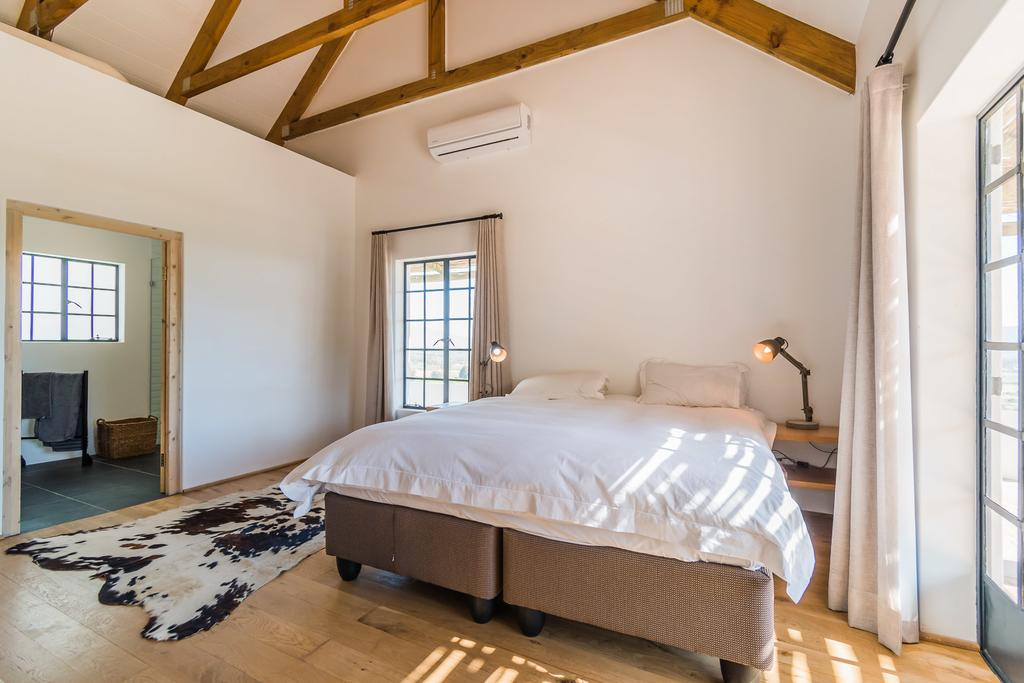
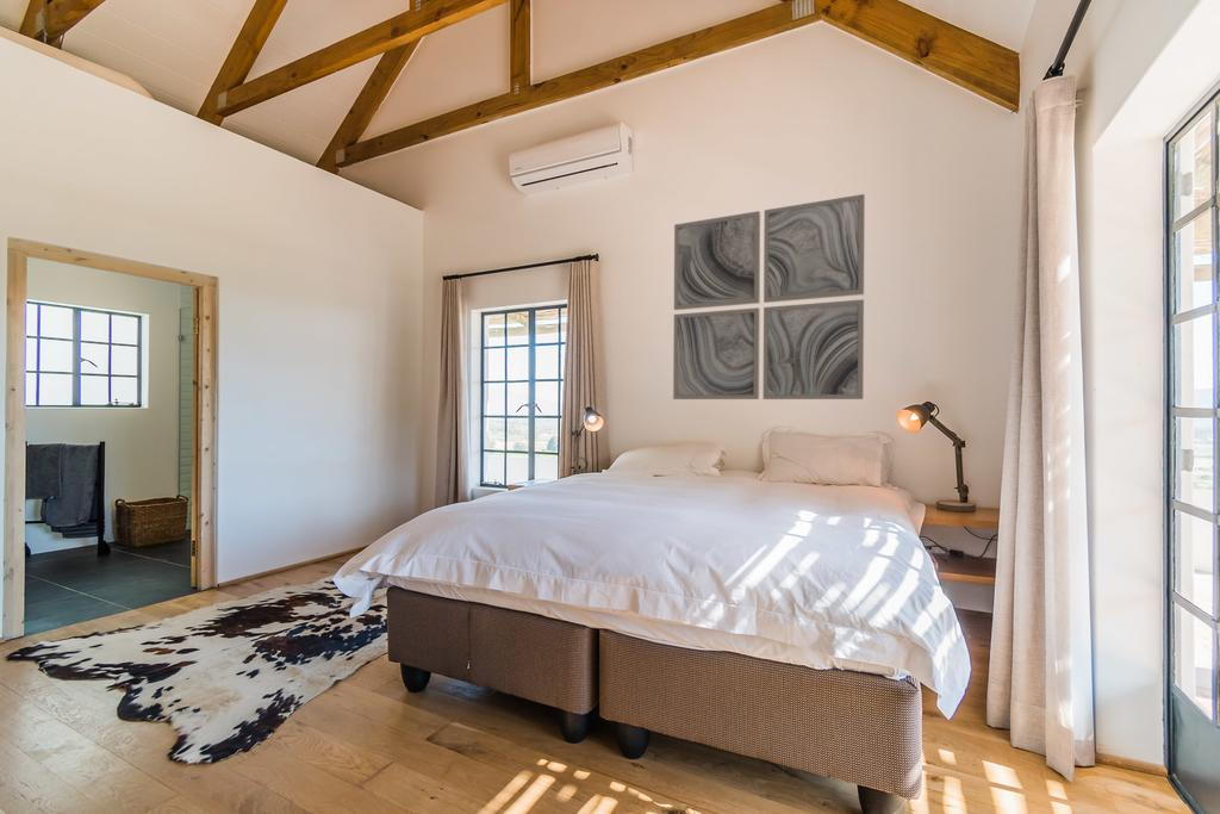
+ wall art (764, 307)
